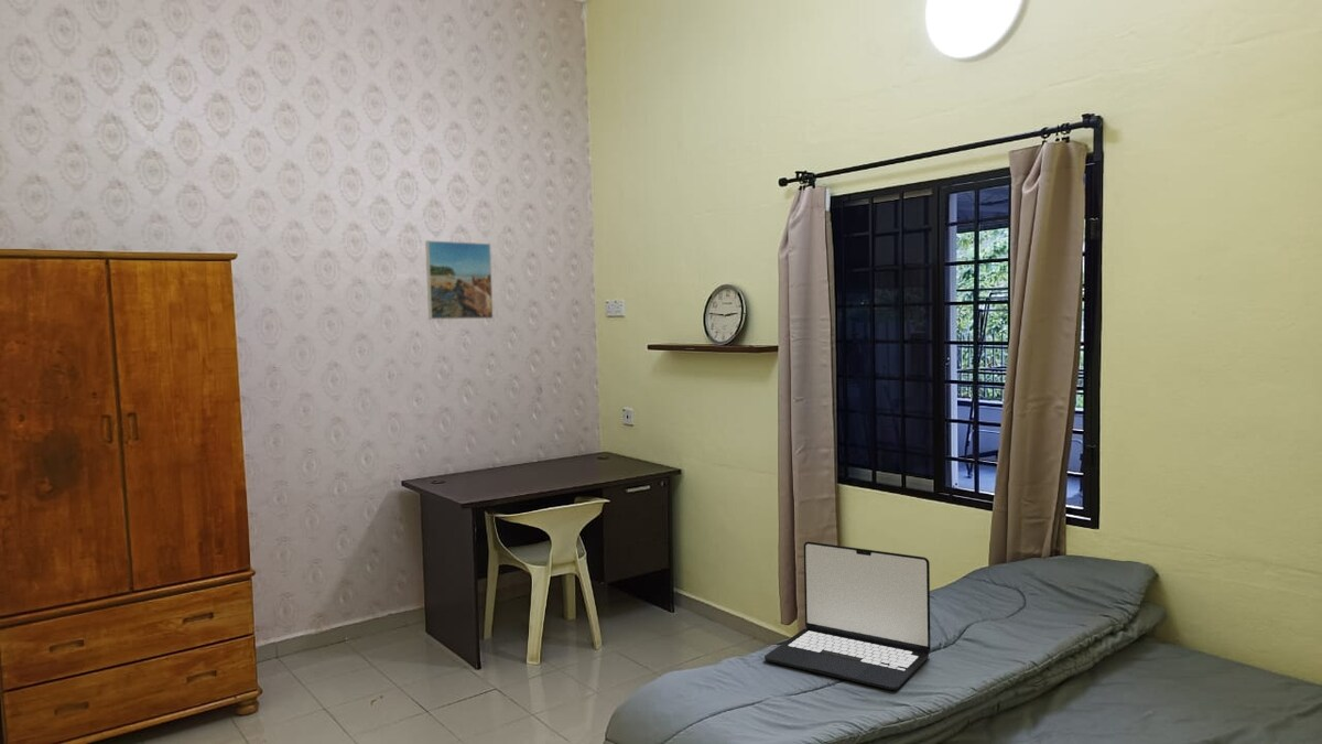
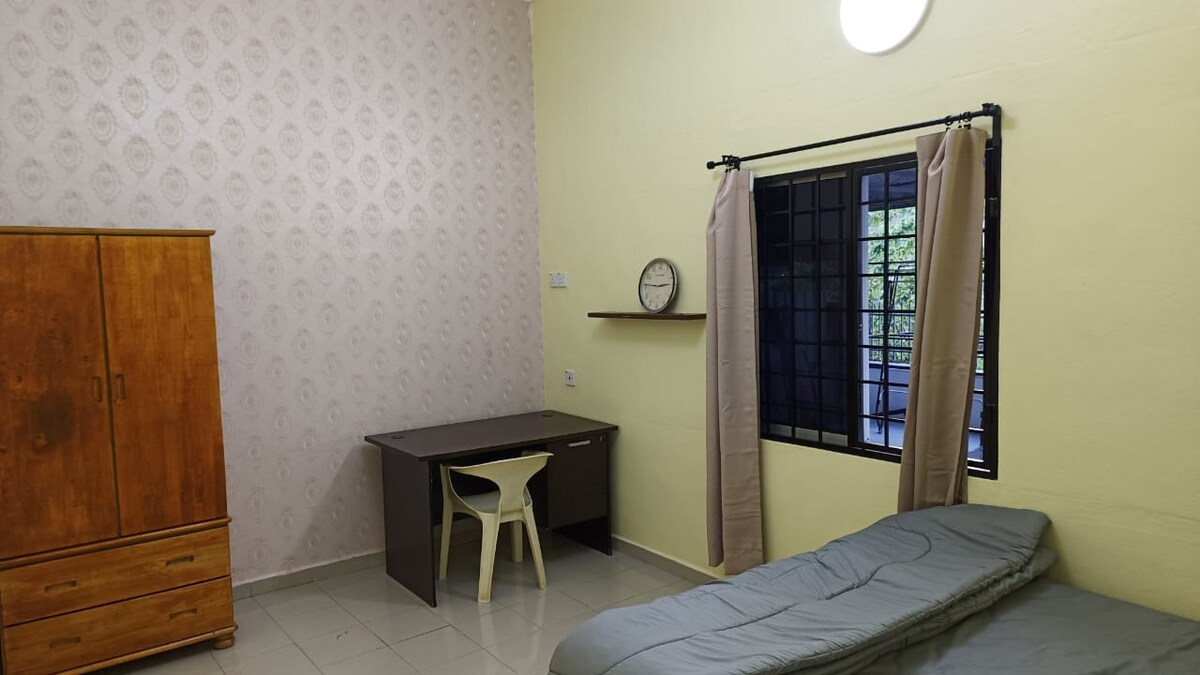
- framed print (459, 280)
- laptop (845, 610)
